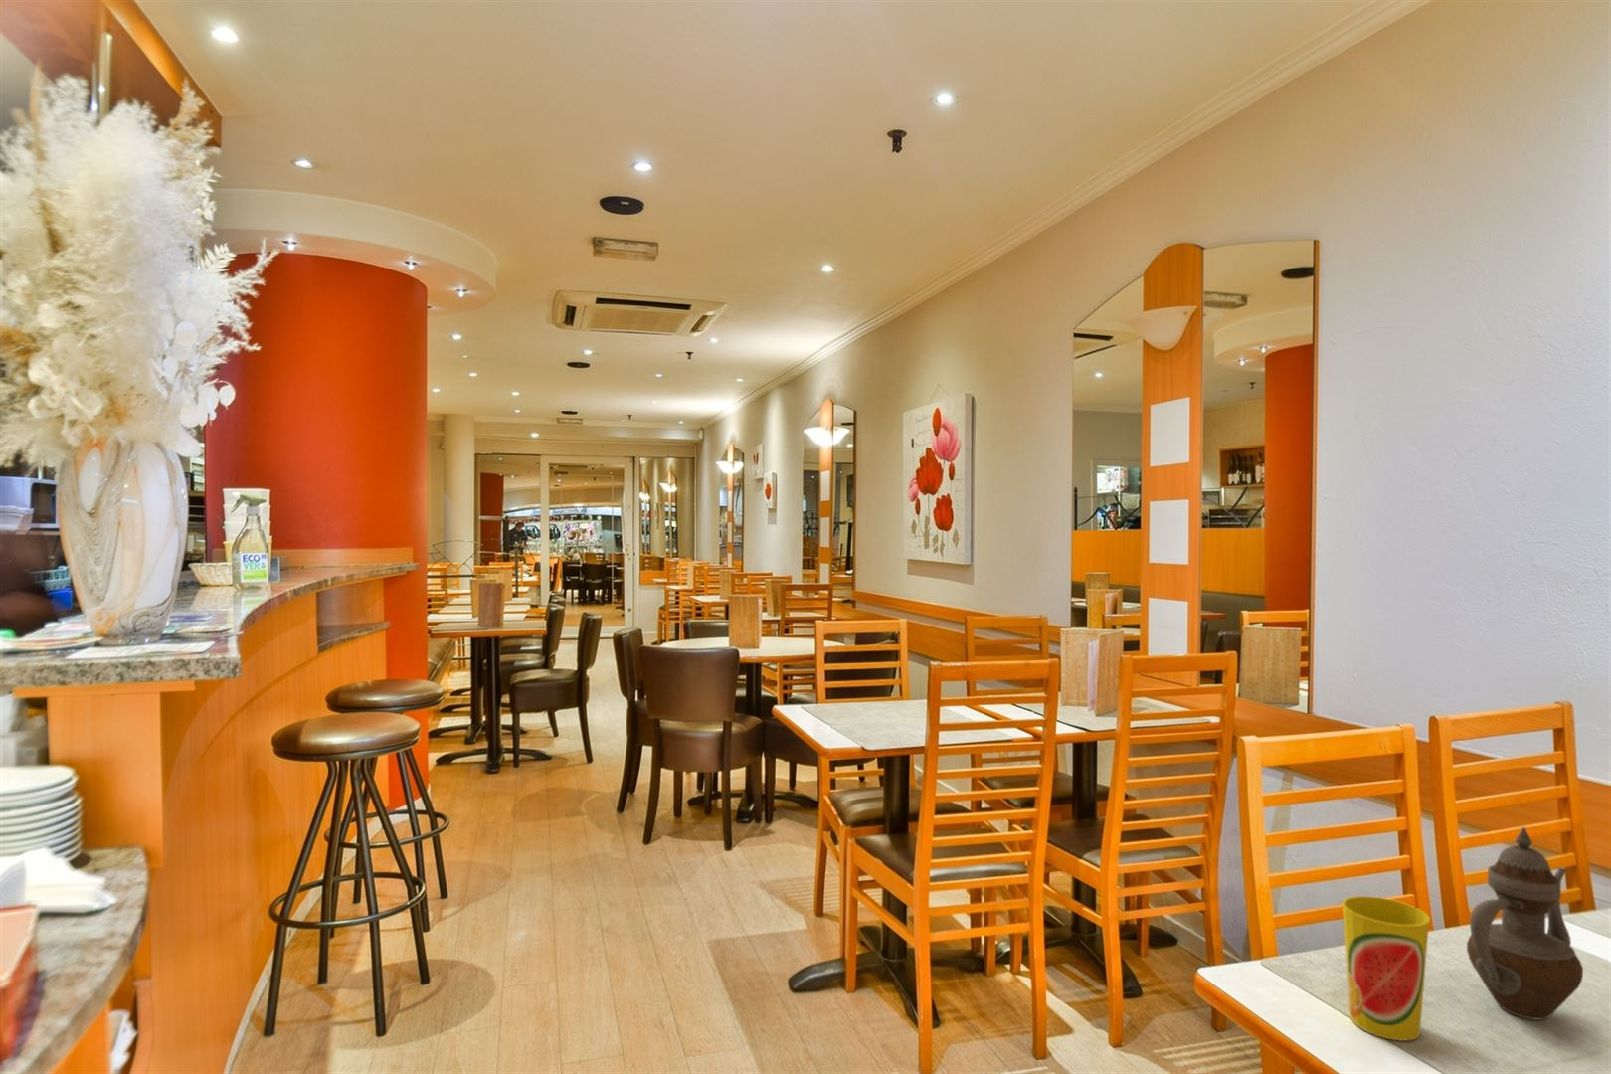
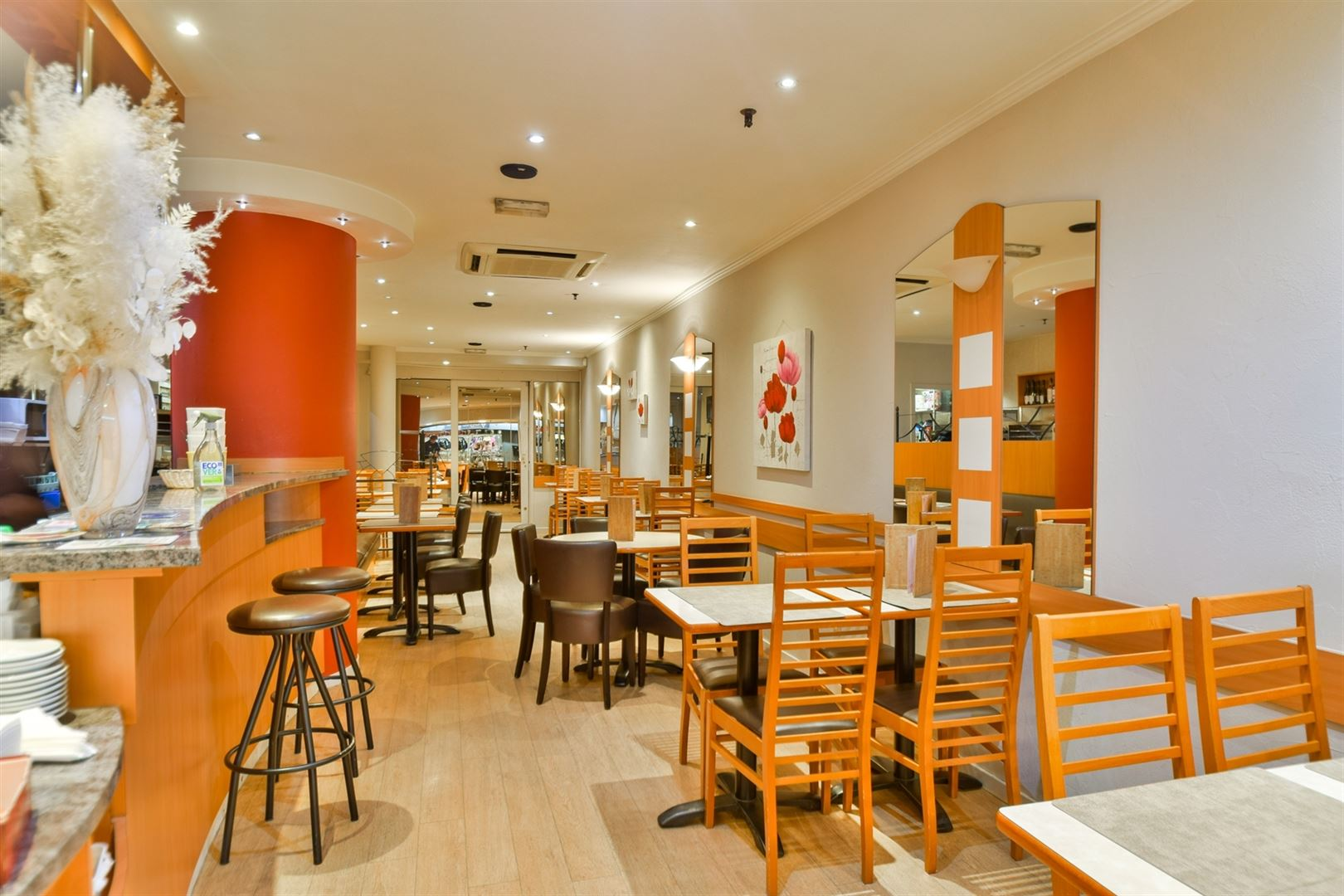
- teapot (1521, 918)
- cup (1384, 966)
